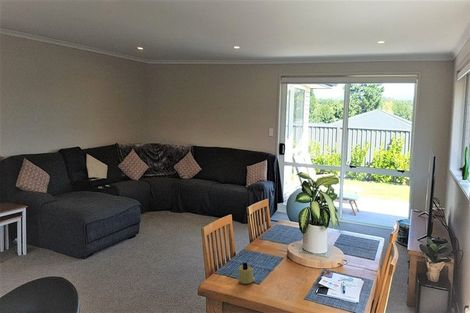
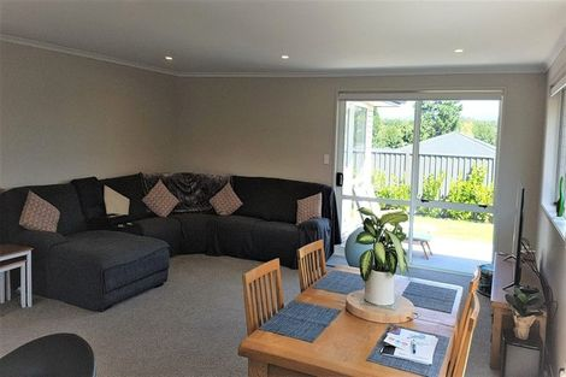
- candle (246, 272)
